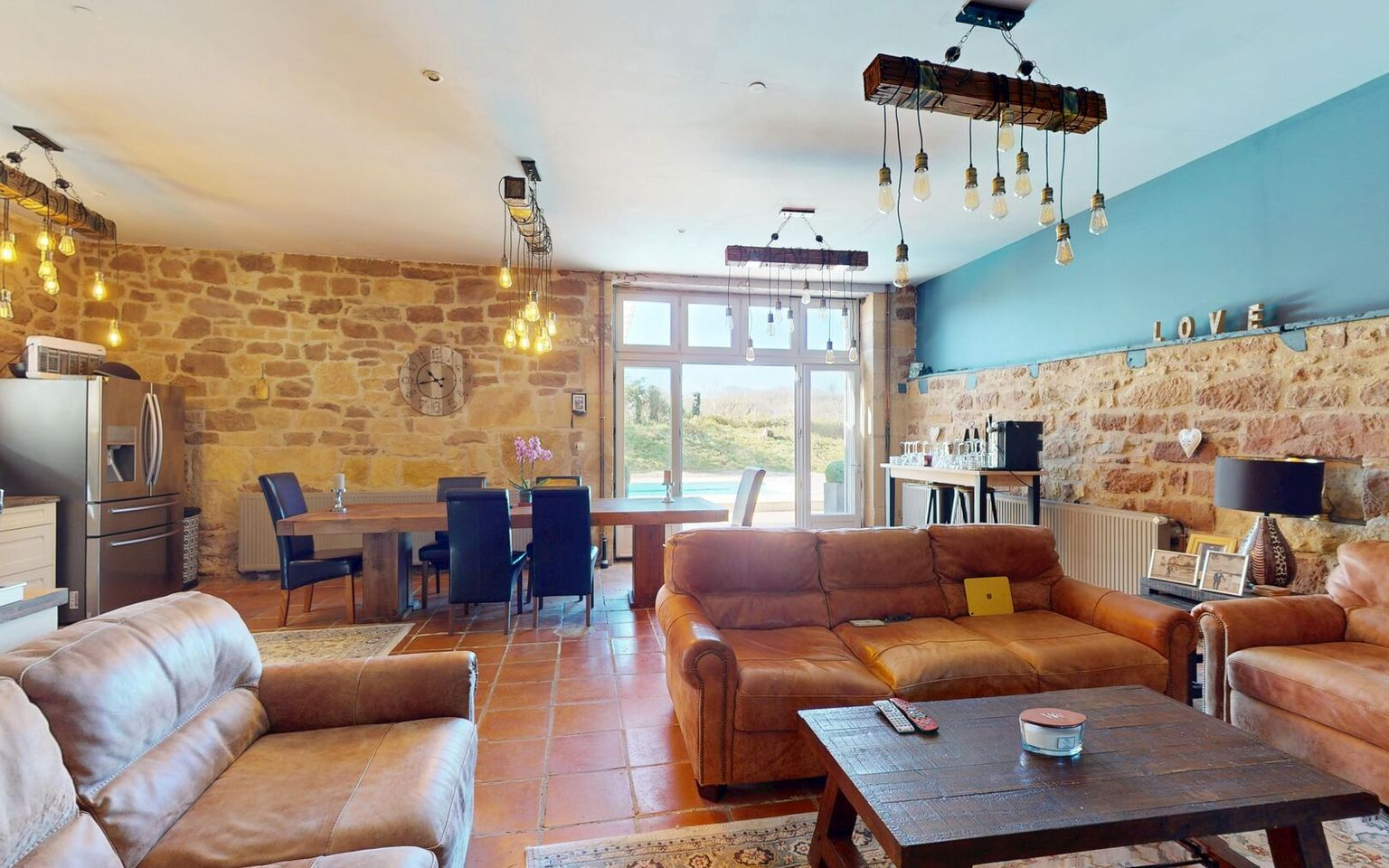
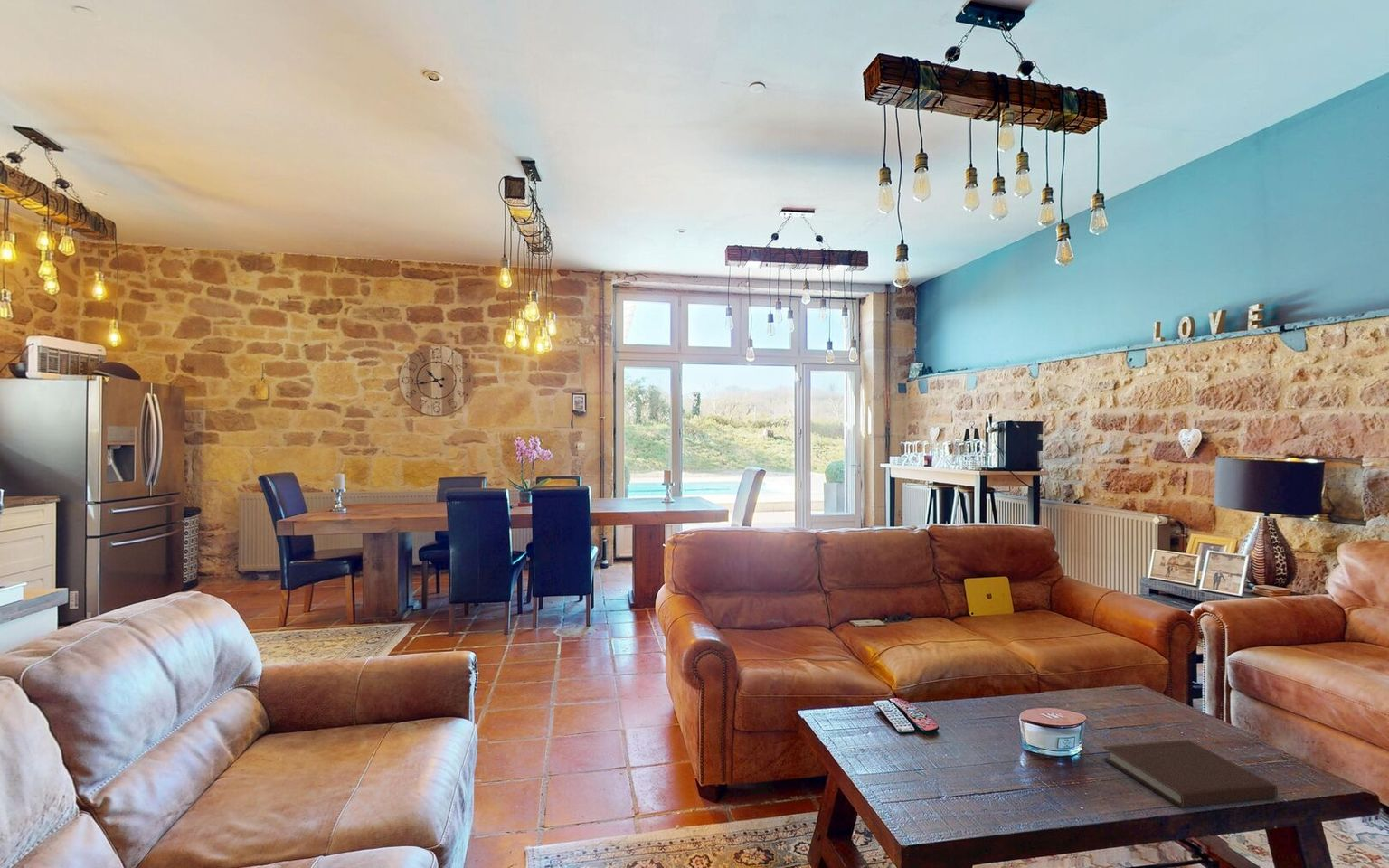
+ notebook (1185, 771)
